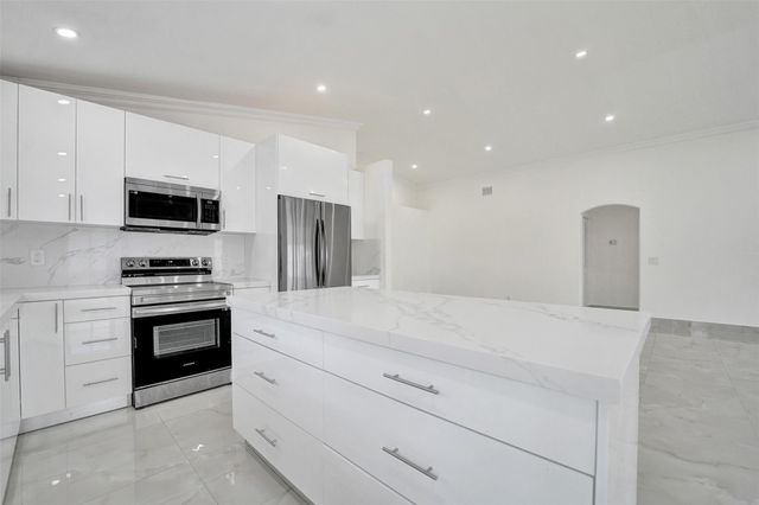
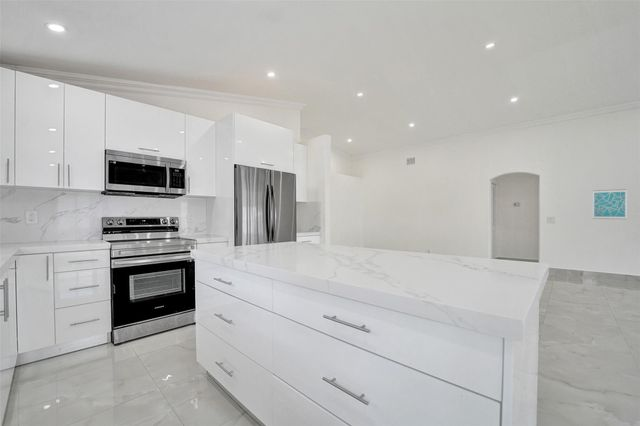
+ wall art (609, 204)
